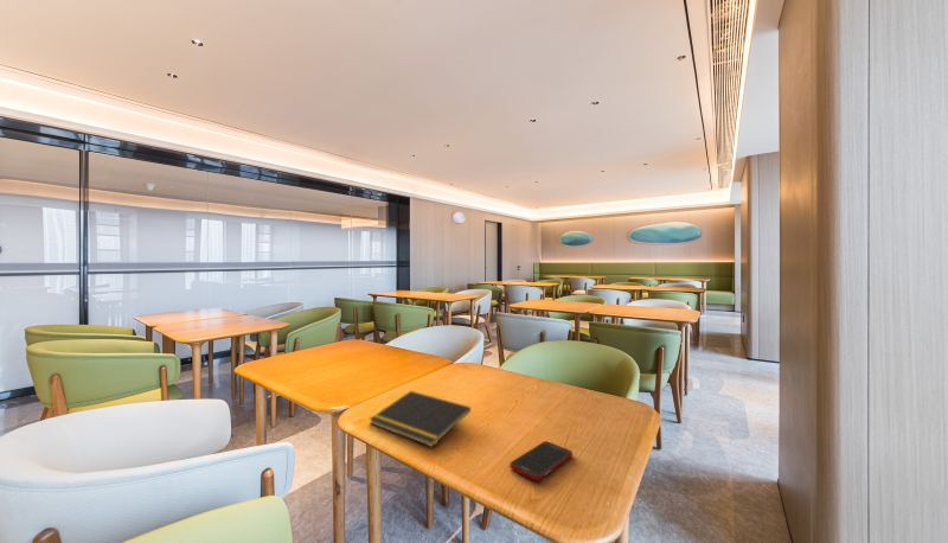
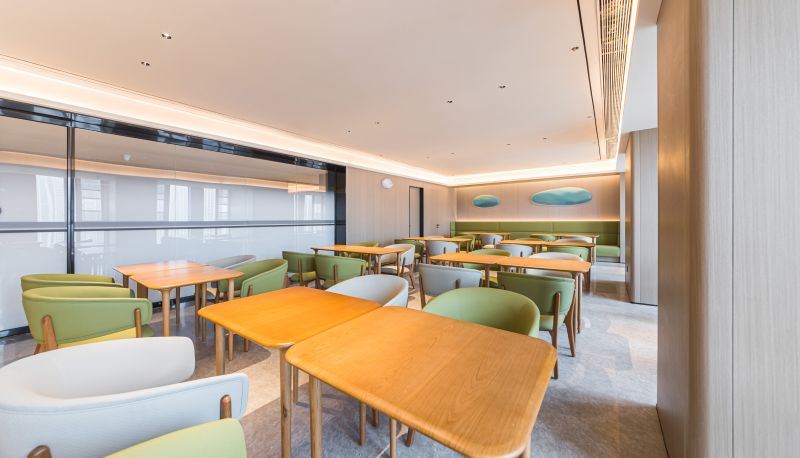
- notepad (419, 415)
- cell phone (542, 459)
